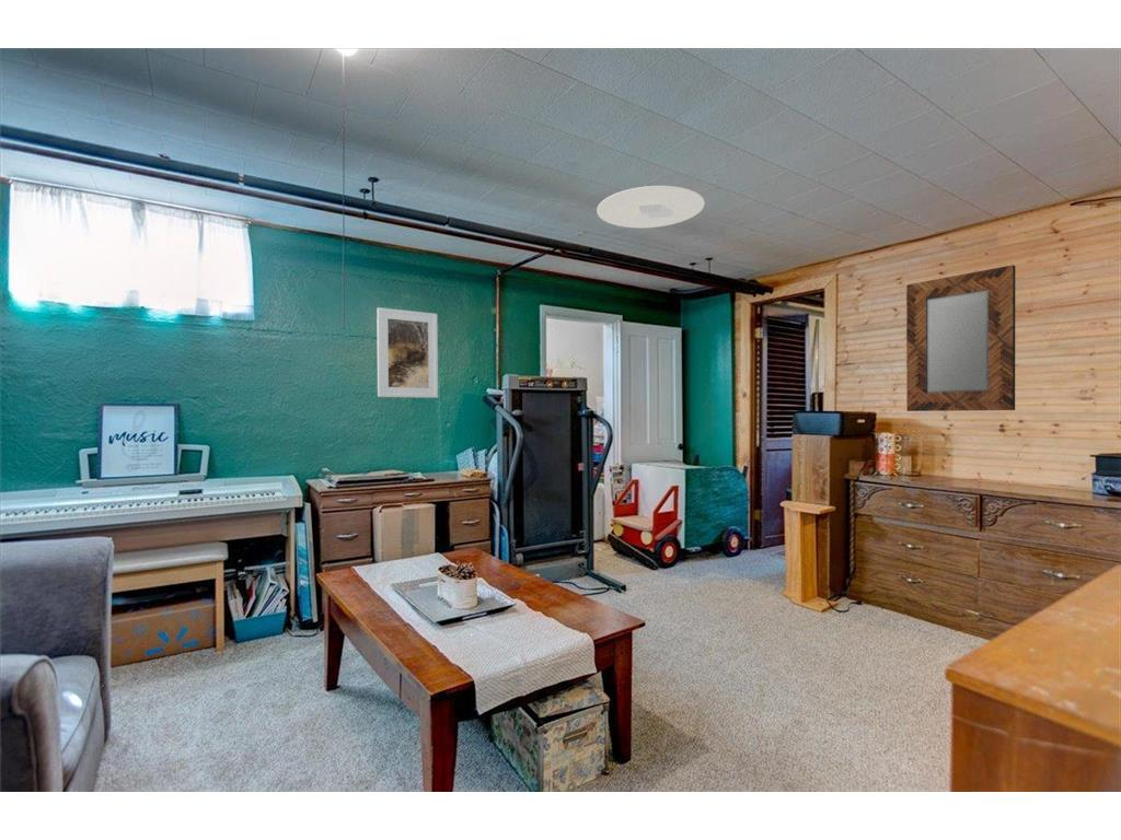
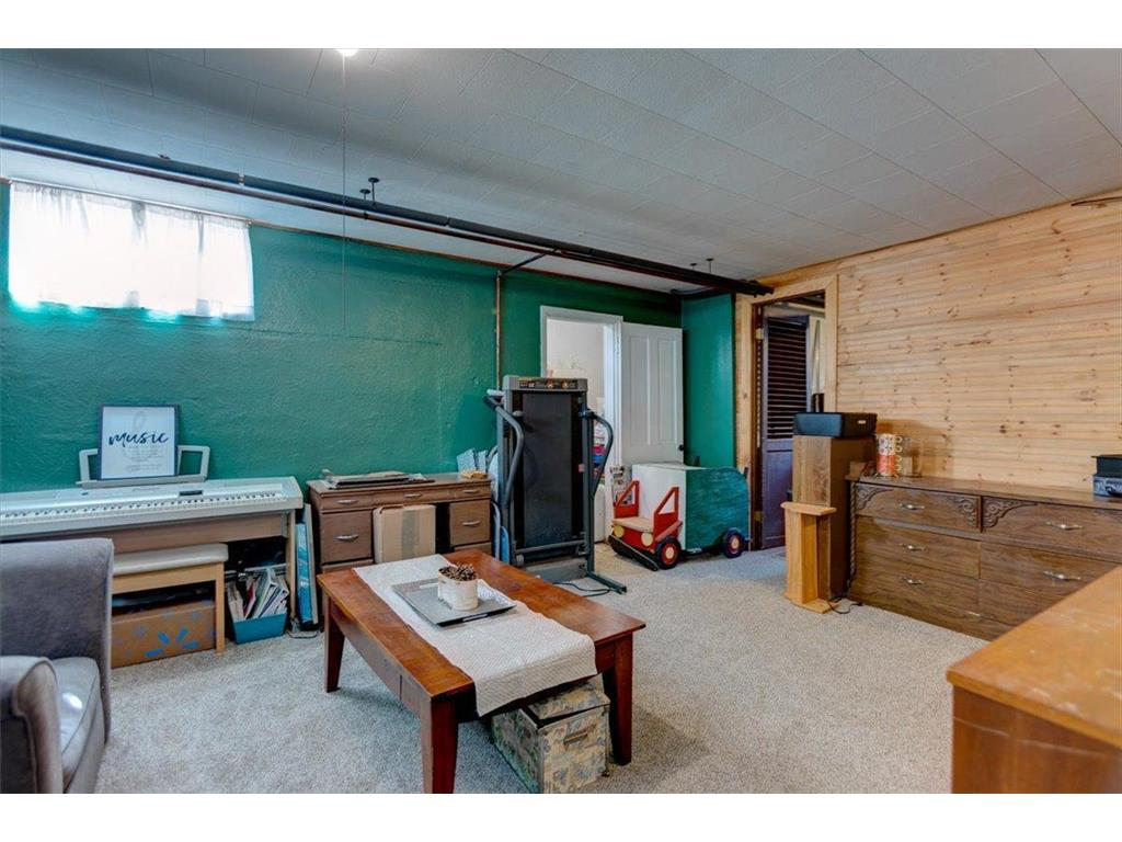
- home mirror (957, 343)
- ceiling light (649, 203)
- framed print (408, 353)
